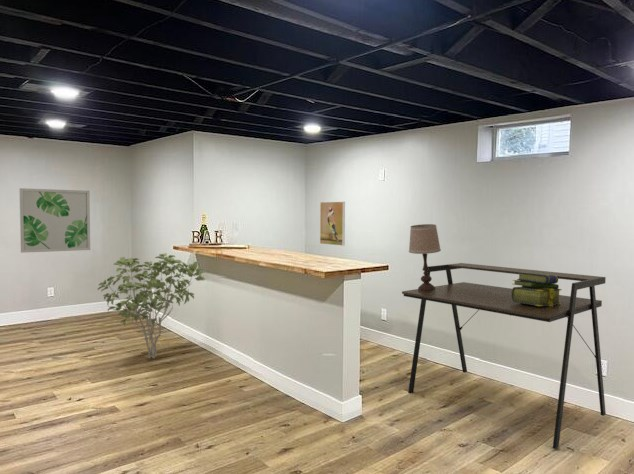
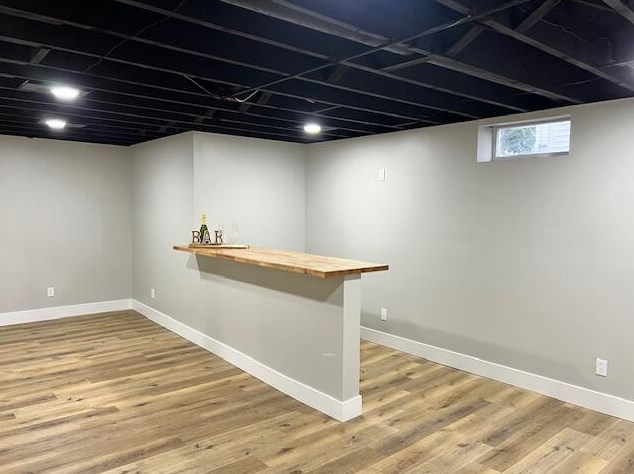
- stack of books (536, 287)
- desk (506, 314)
- table lamp (426, 258)
- shrub (155, 305)
- wall art (56, 220)
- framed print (332, 223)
